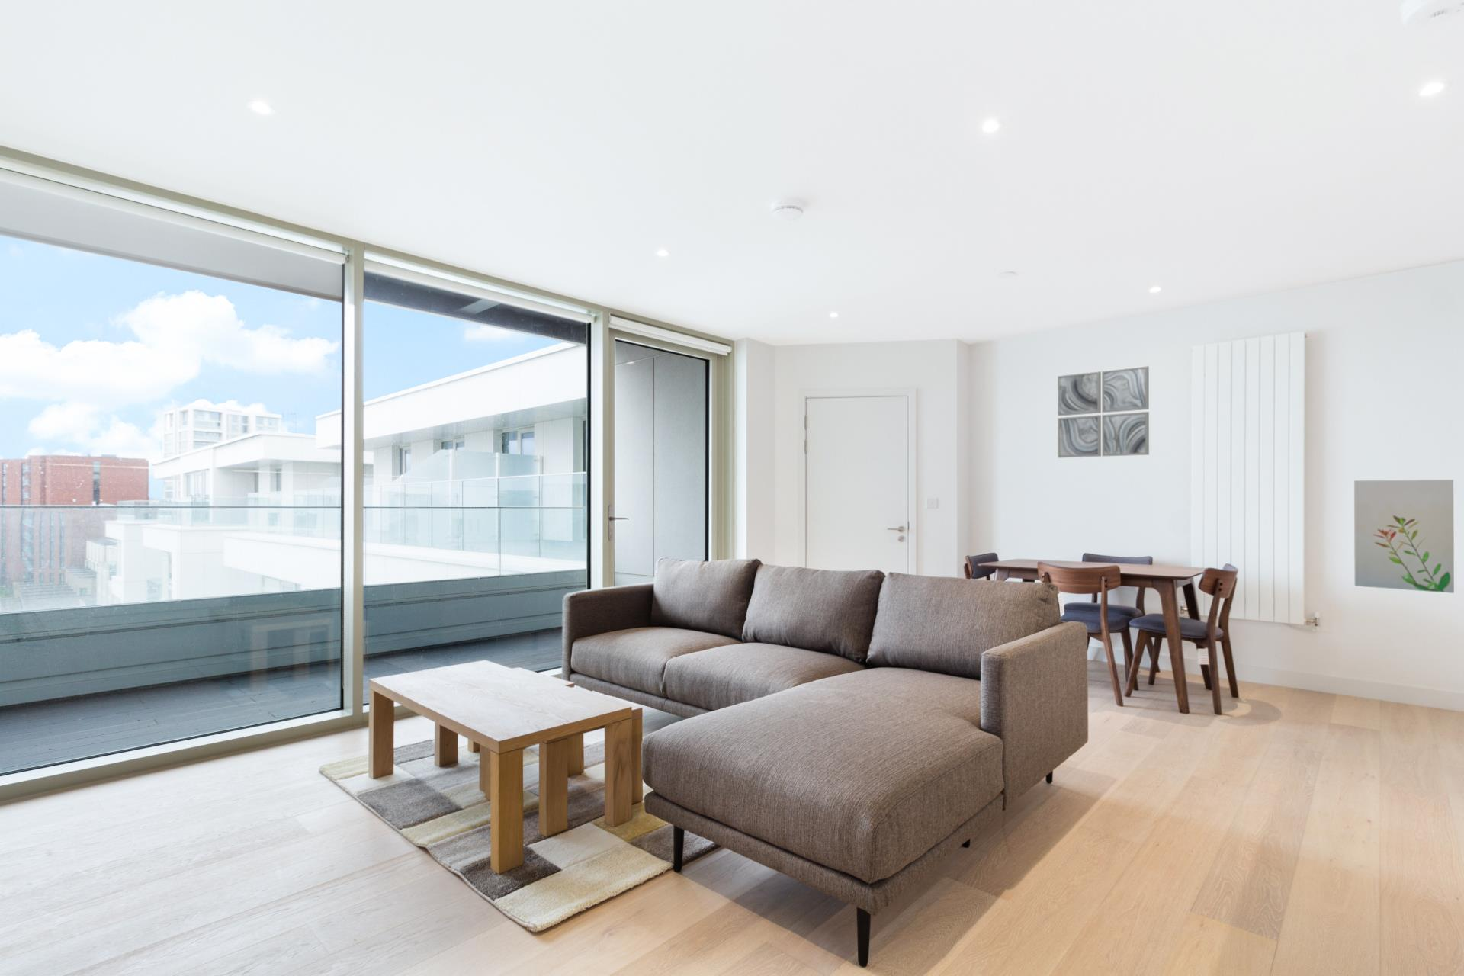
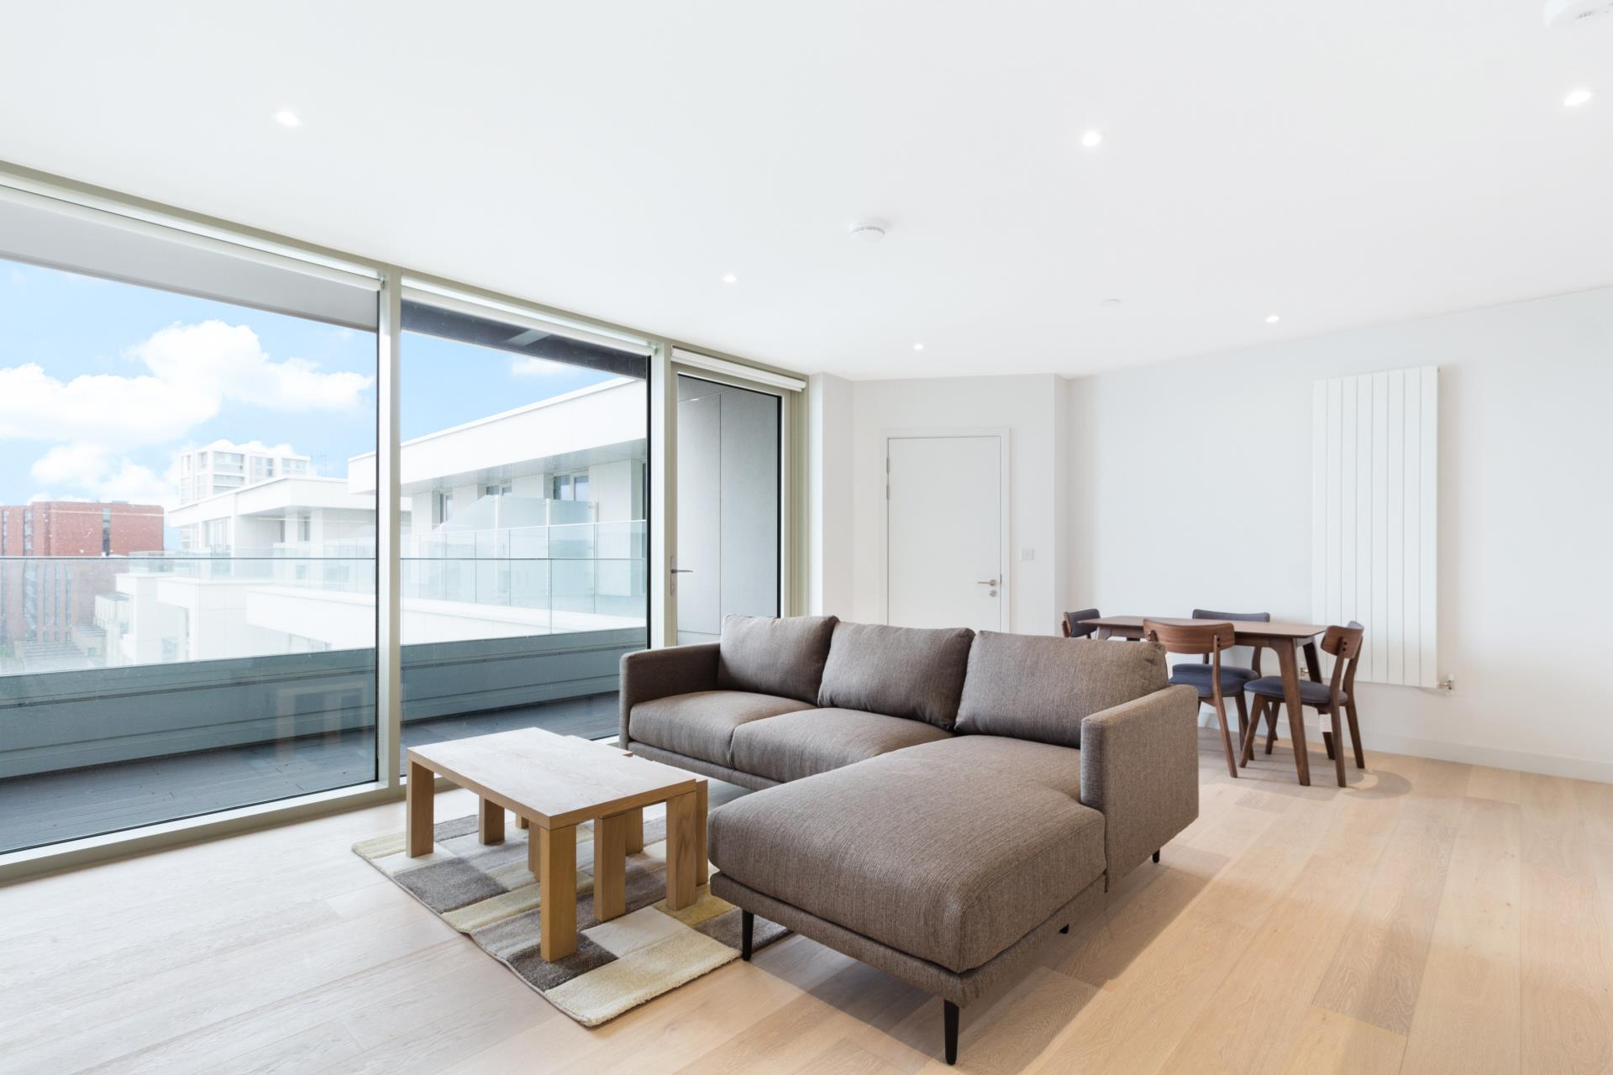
- wall art (1100, 413)
- wall art (1402, 535)
